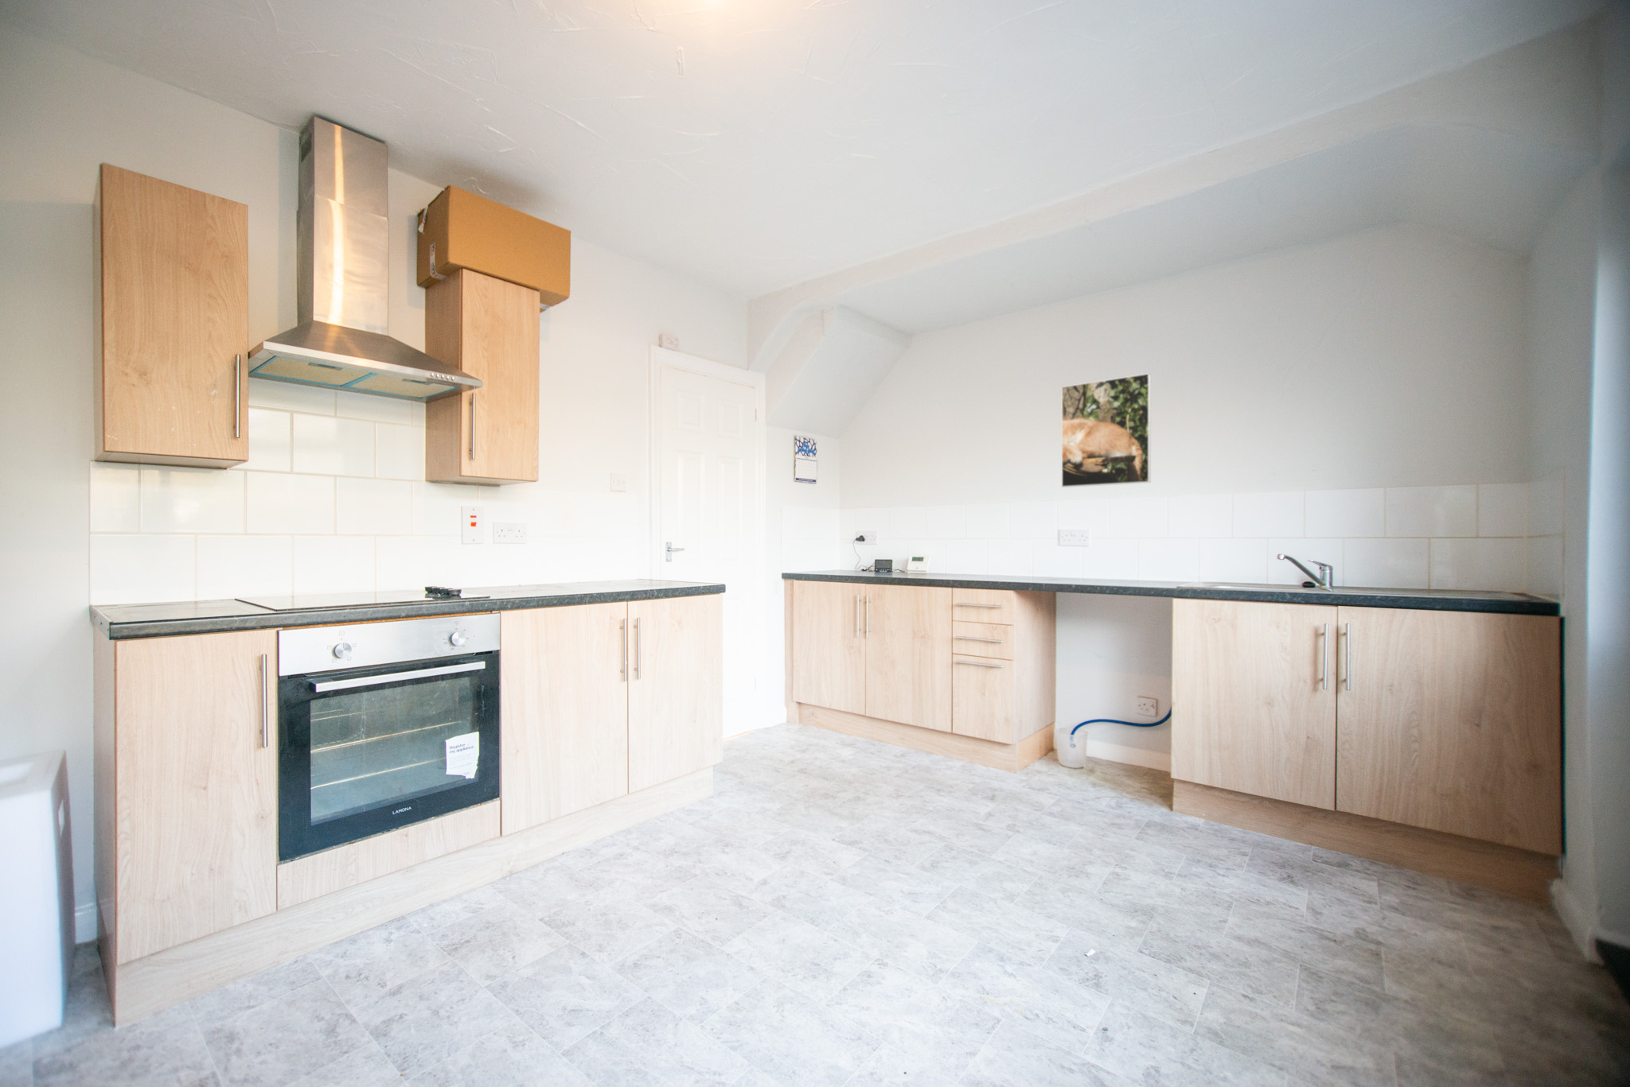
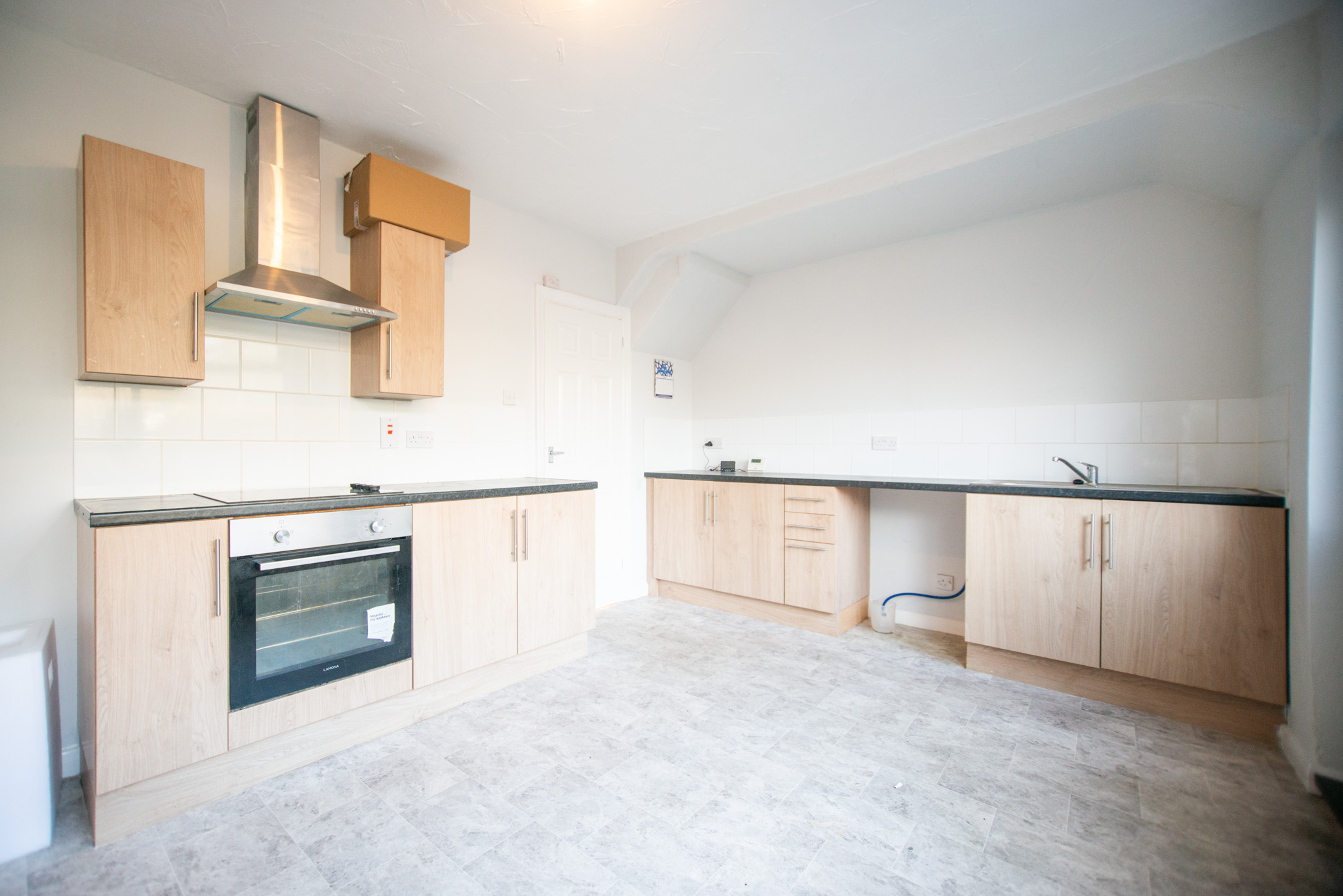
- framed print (1104, 433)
